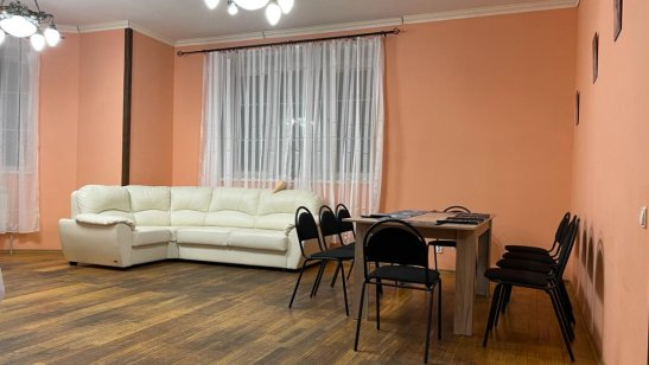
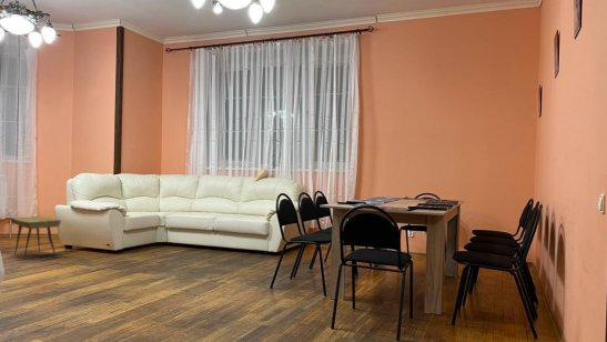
+ side table (37, 234)
